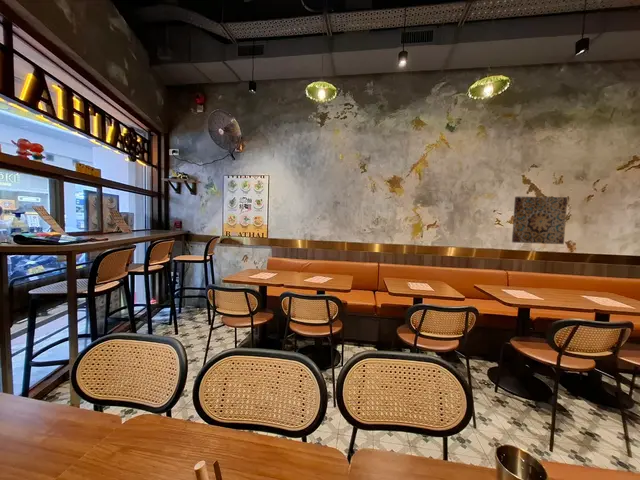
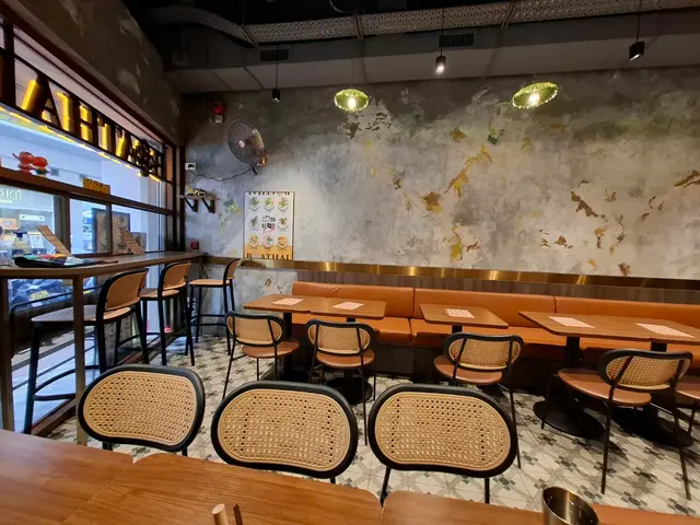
- wall art (539, 220)
